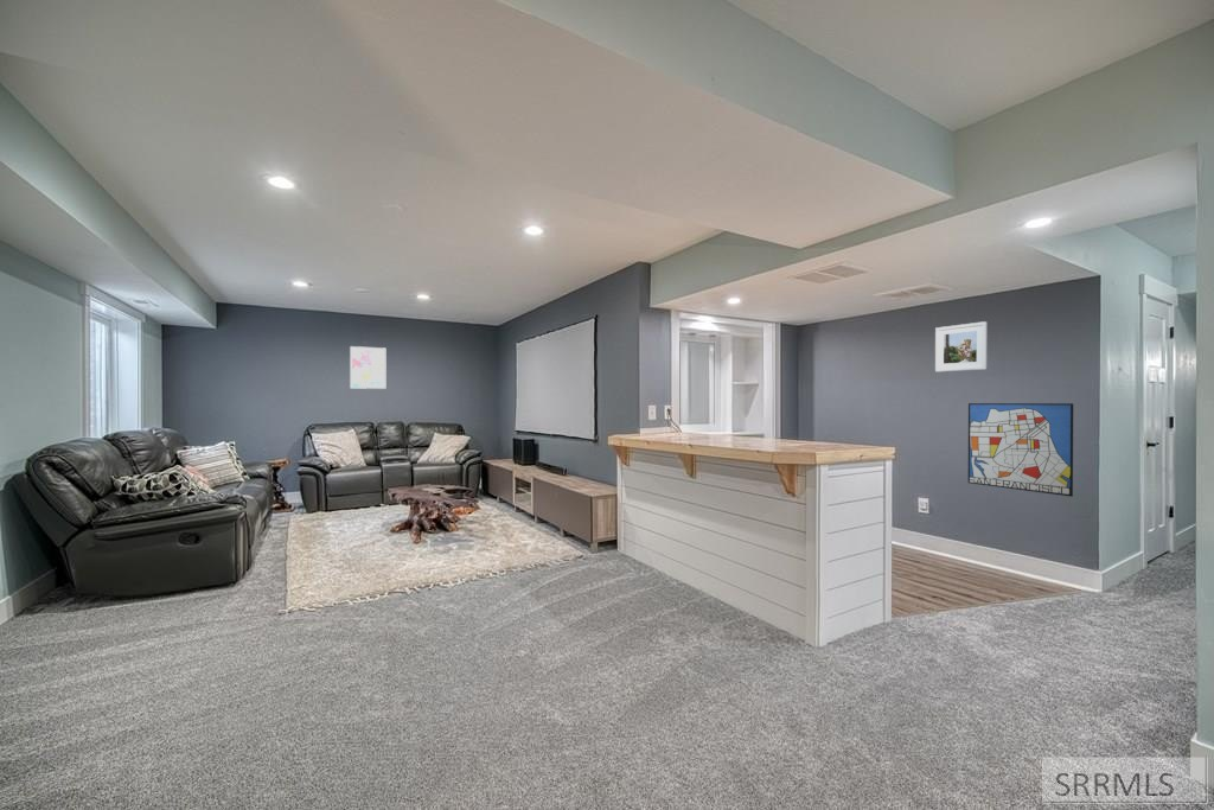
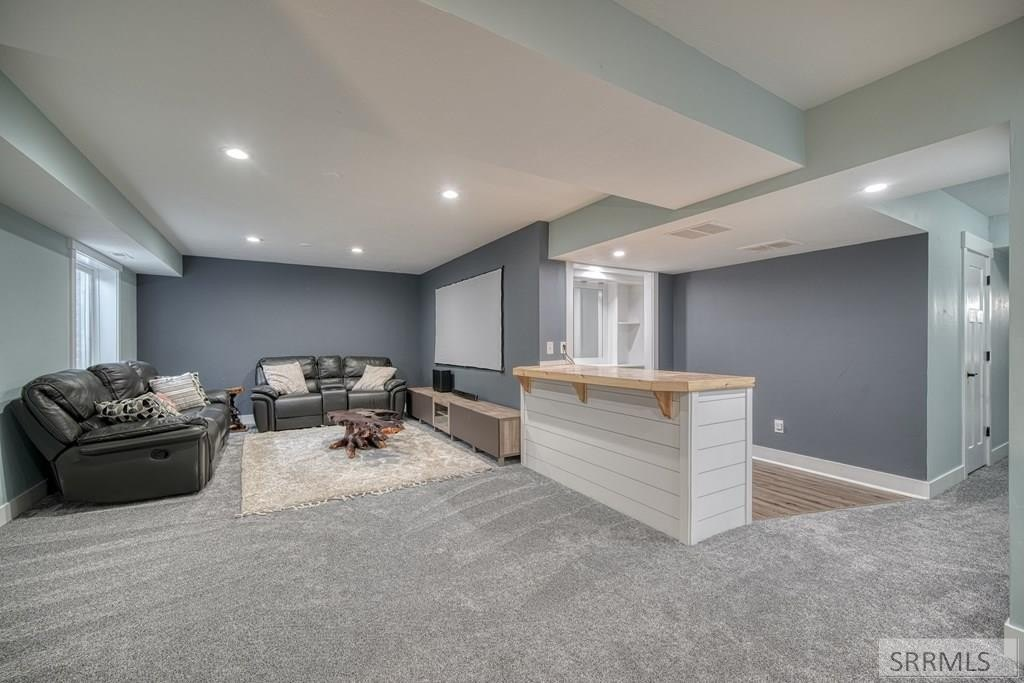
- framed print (959, 347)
- wall art (1016, 446)
- wall art (368, 368)
